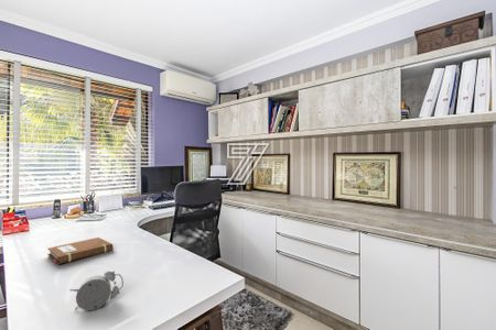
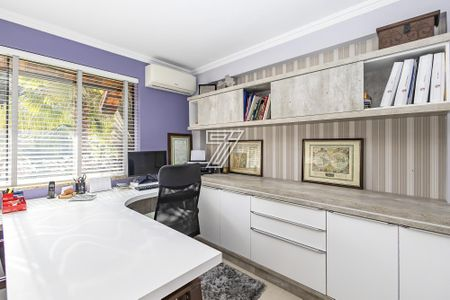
- alarm clock (97, 289)
- notebook (79, 250)
